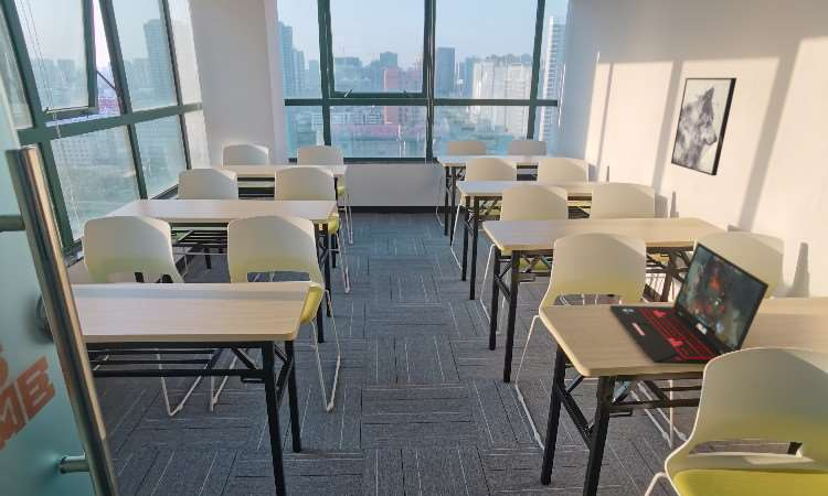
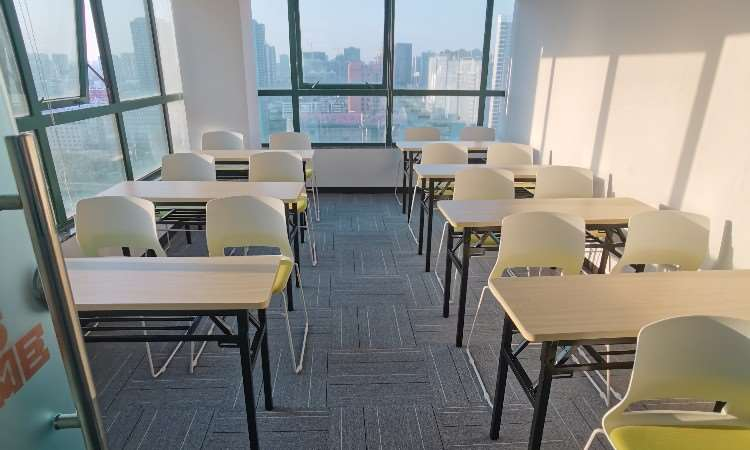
- wall art (700, 125)
- laptop (678, 298)
